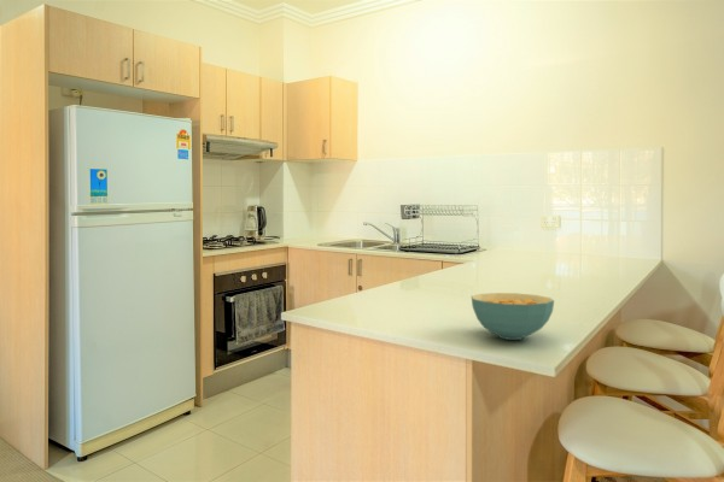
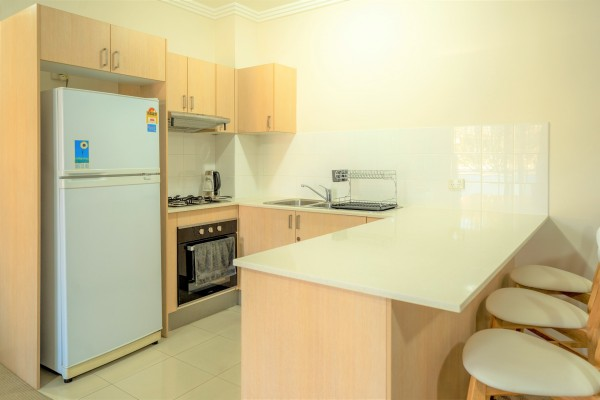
- cereal bowl (510, 317)
